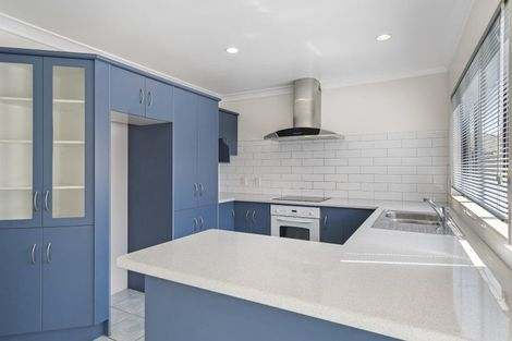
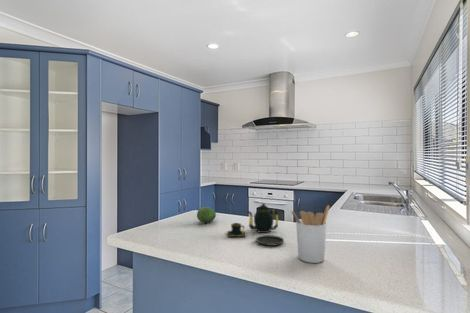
+ utensil holder (311, 233)
+ fruit (206, 214)
+ teapot (255, 221)
